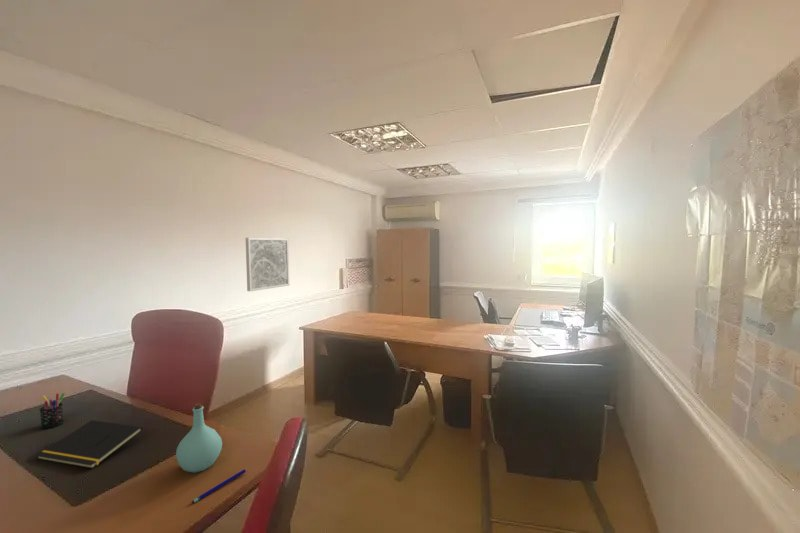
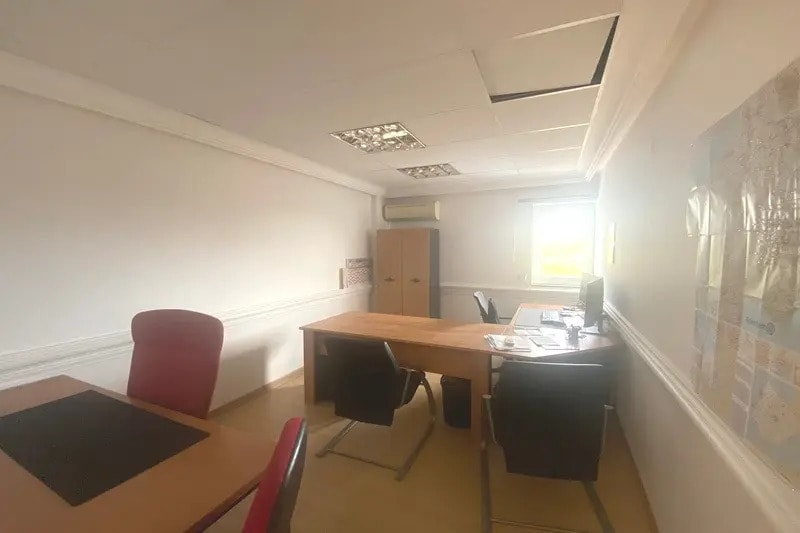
- wall art (269, 263)
- bottle (199, 434)
- pen holder (54, 408)
- pen (220, 485)
- notepad (92, 442)
